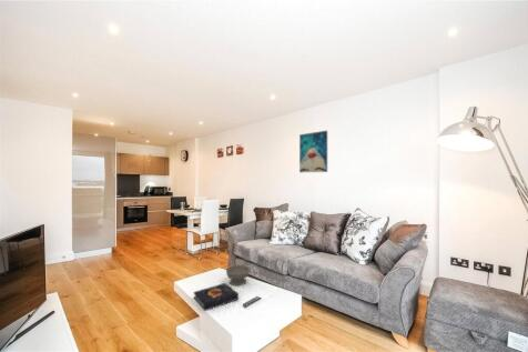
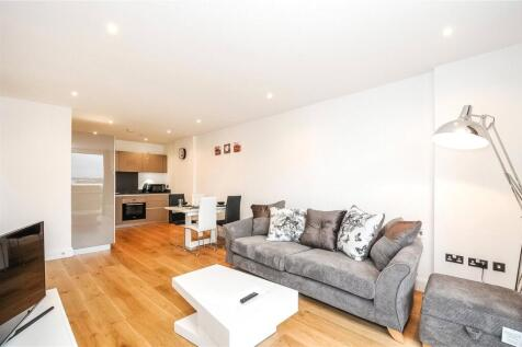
- book (215, 295)
- wall art (313, 152)
- bowl (237, 275)
